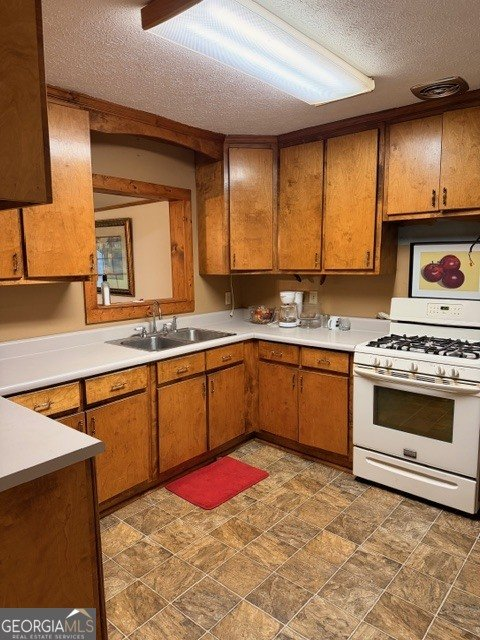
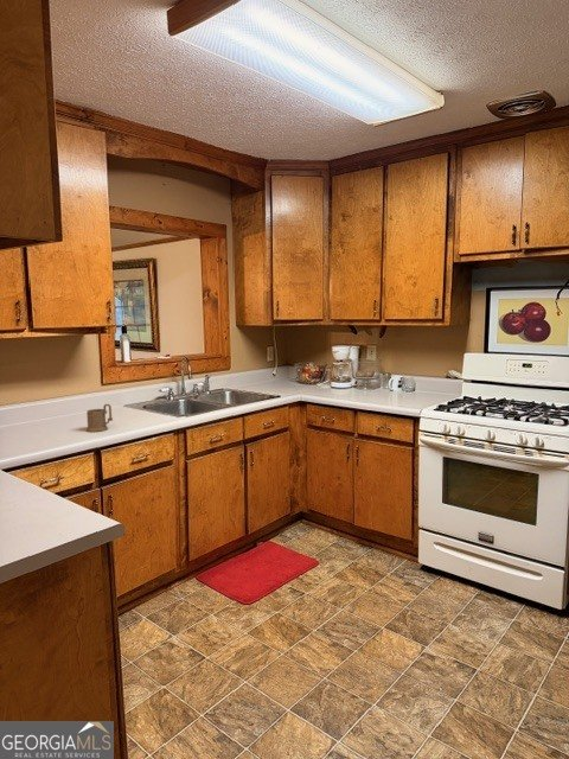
+ mug (98, 416)
